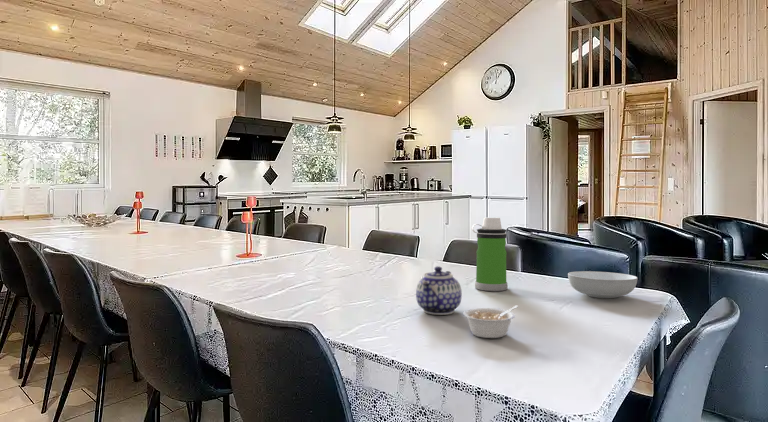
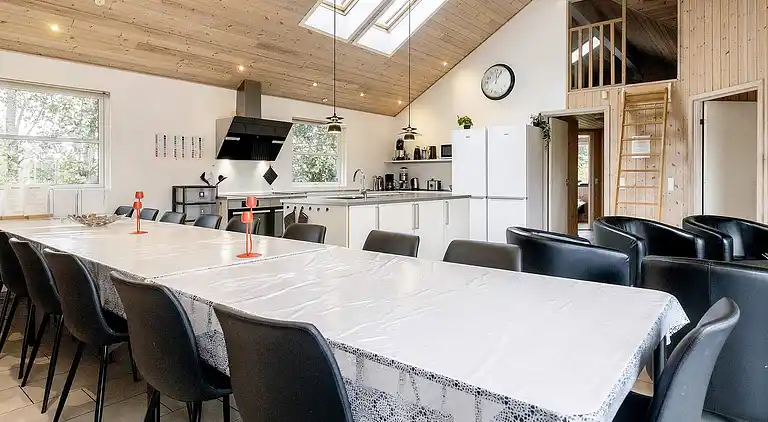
- legume (489, 321)
- serving bowl (601, 285)
- teapot (438, 289)
- water bottle (490, 252)
